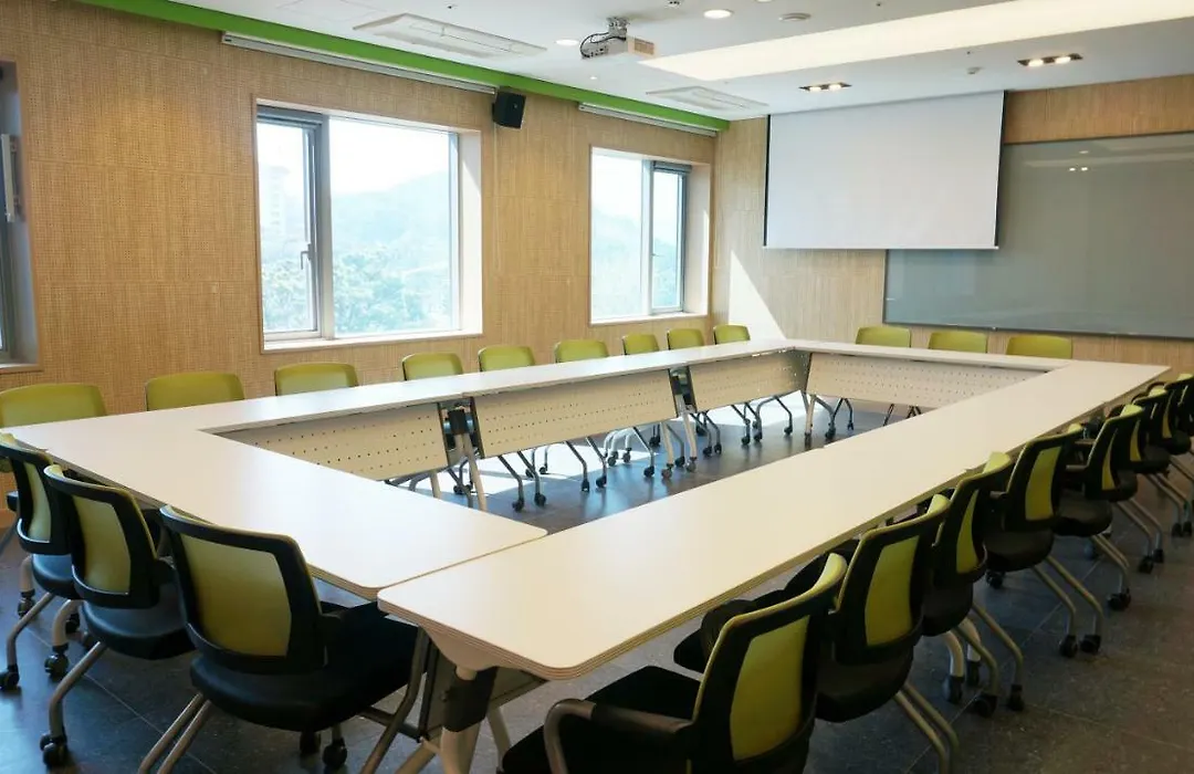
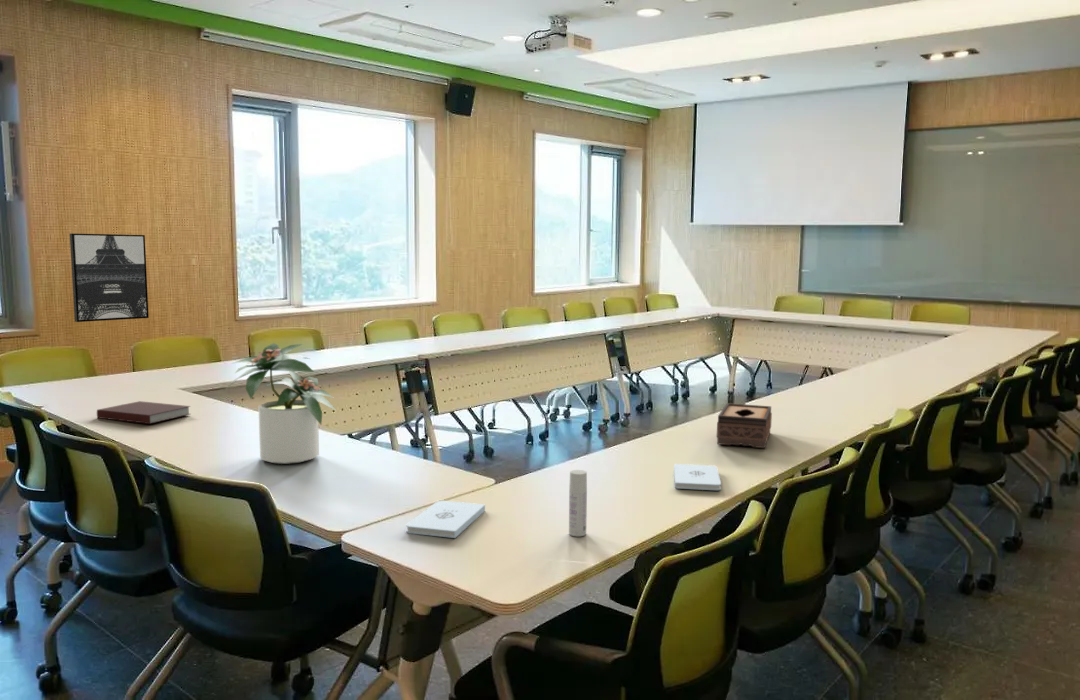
+ potted plant (279, 402)
+ wall art (110, 277)
+ tissue box (745, 424)
+ notebook (144, 412)
+ notepad (696, 476)
+ bottle (577, 502)
+ notepad (446, 518)
